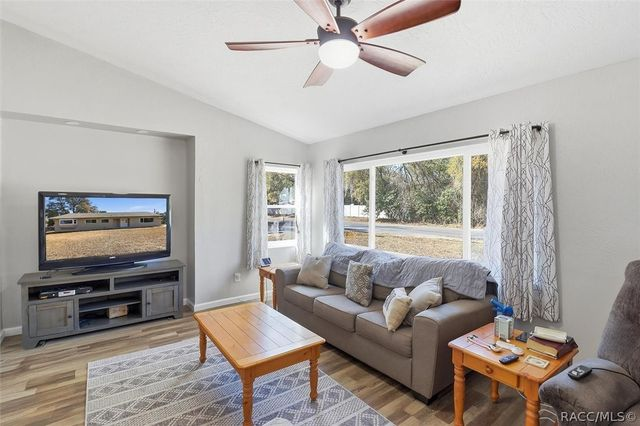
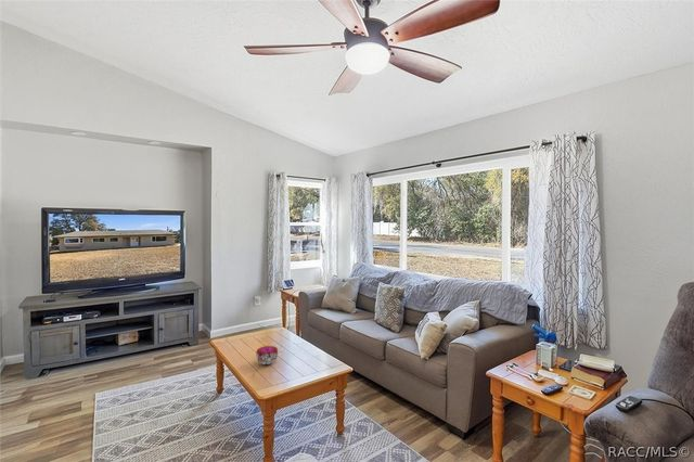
+ decorative bowl (267, 356)
